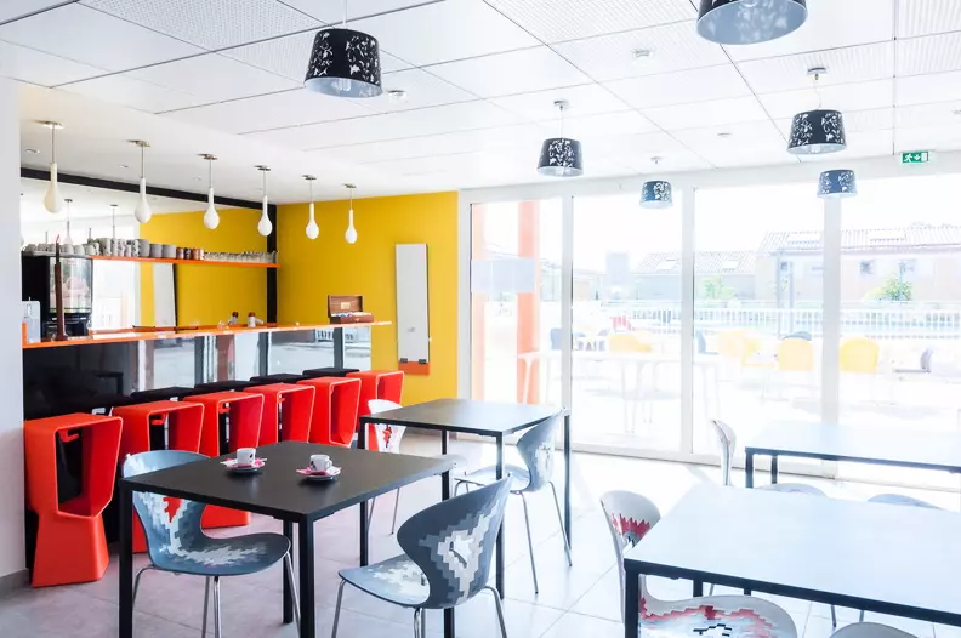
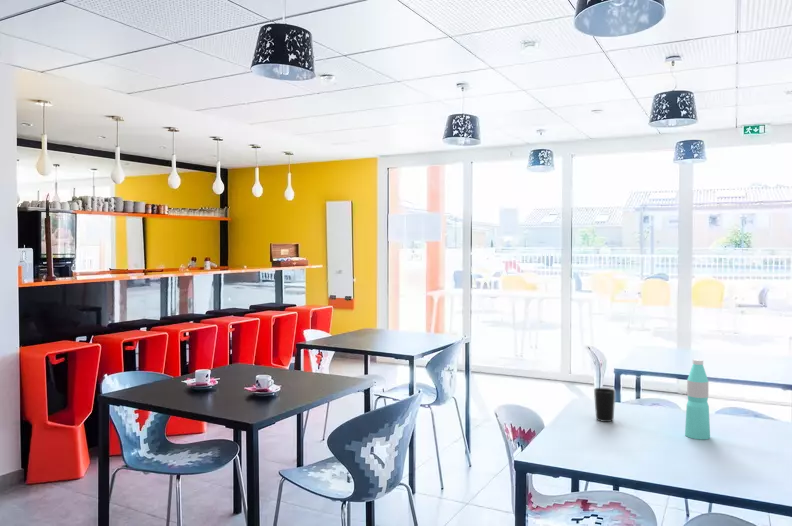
+ cup (604, 404)
+ water bottle (697, 398)
